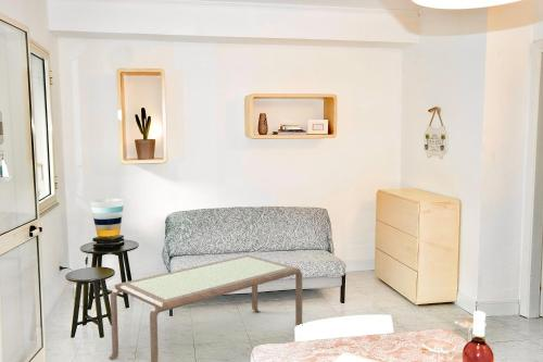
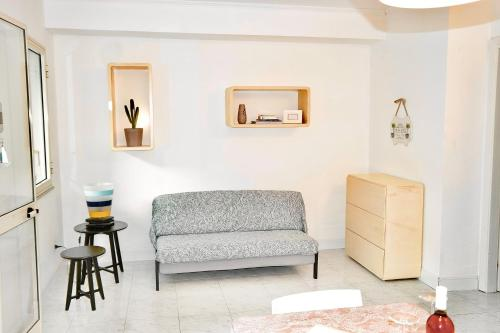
- coffee table (209, 298)
